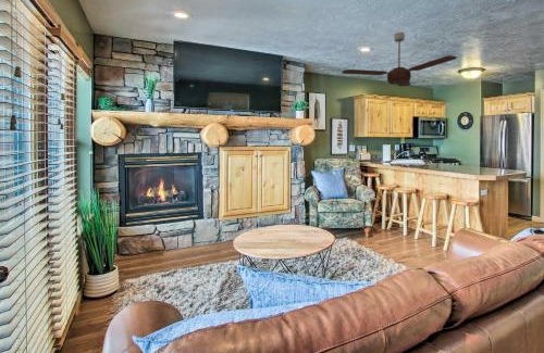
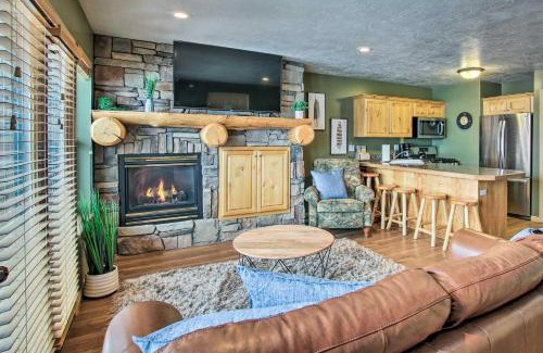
- ceiling fan (398, 61)
